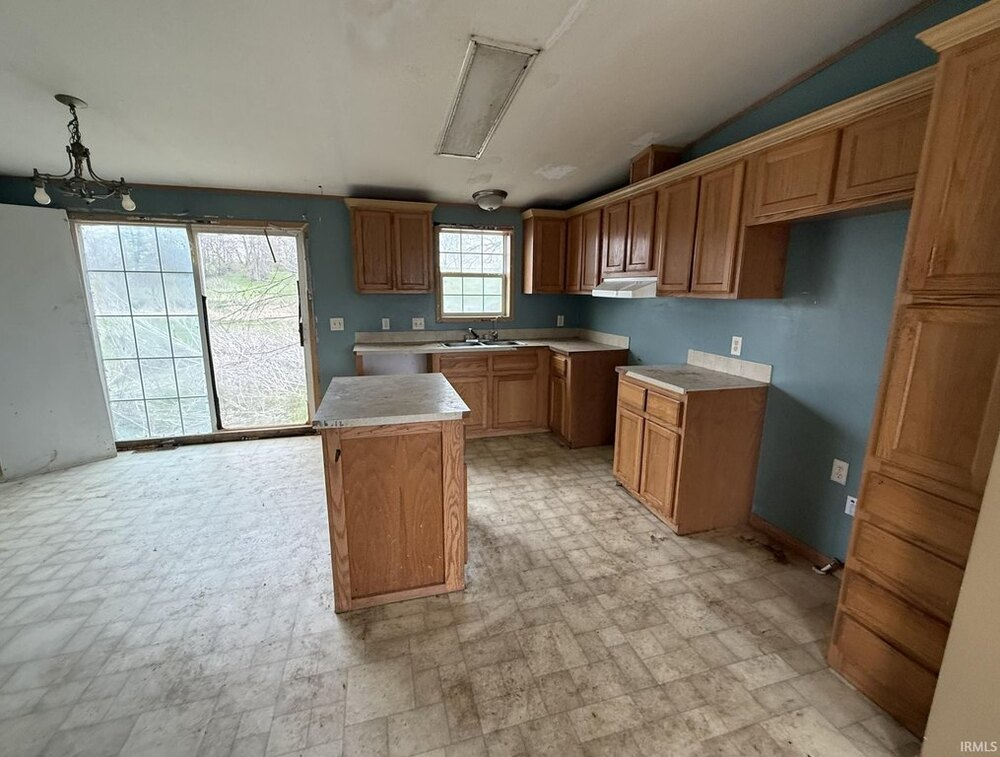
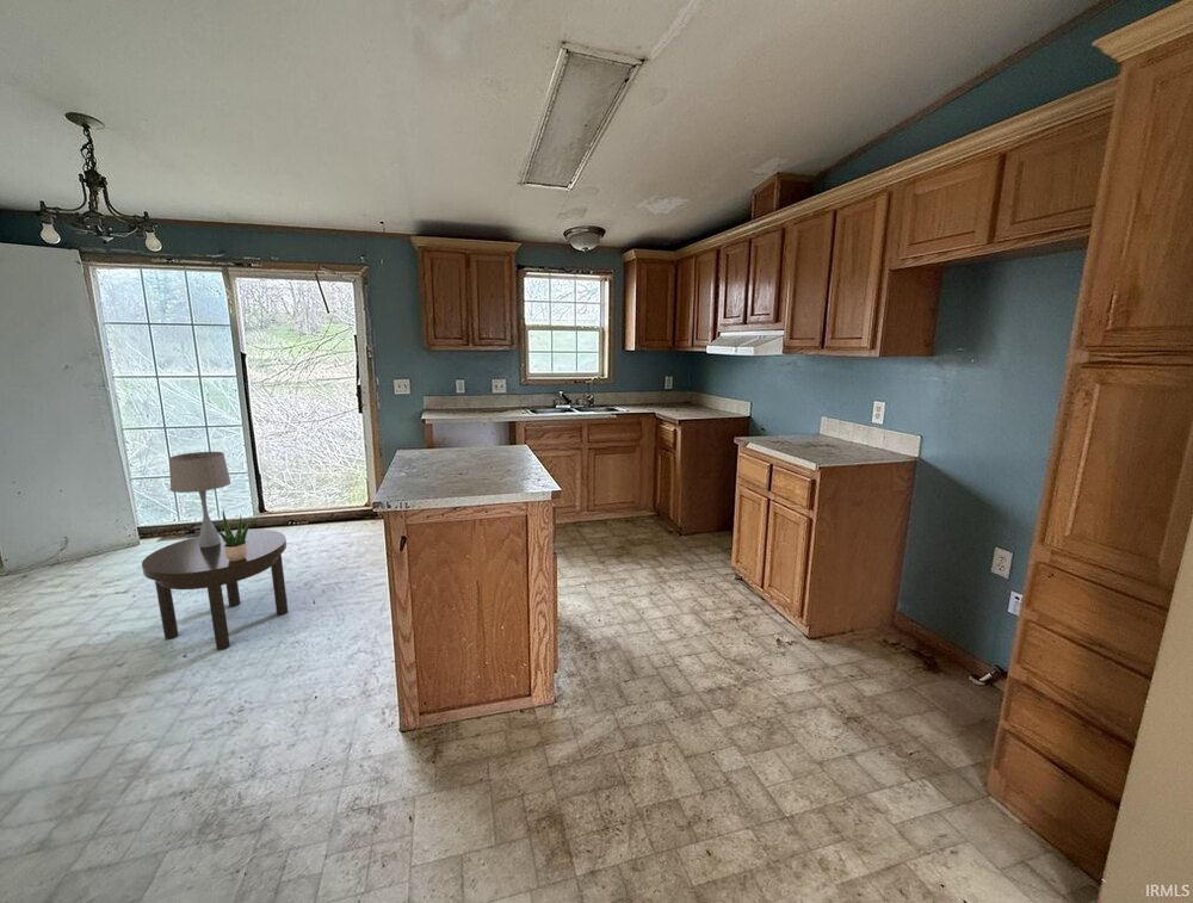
+ potted plant (233, 534)
+ table lamp (203, 499)
+ side table (225, 585)
